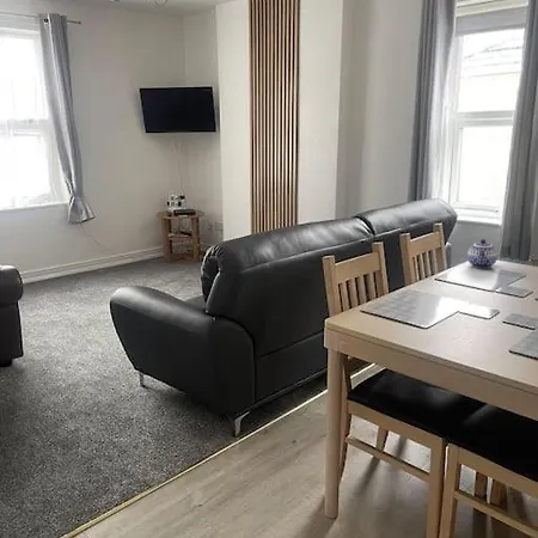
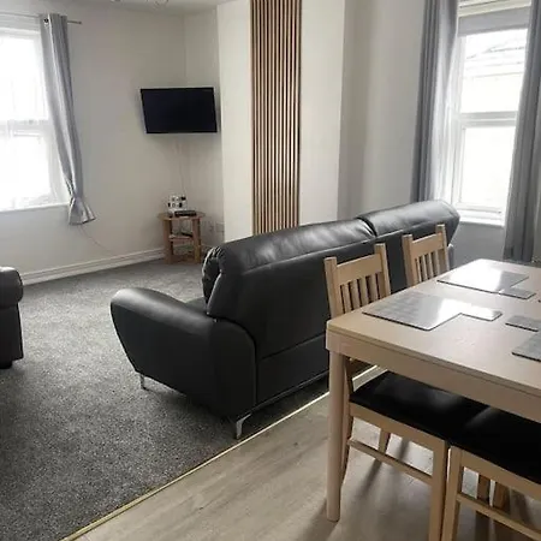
- teapot (482, 252)
